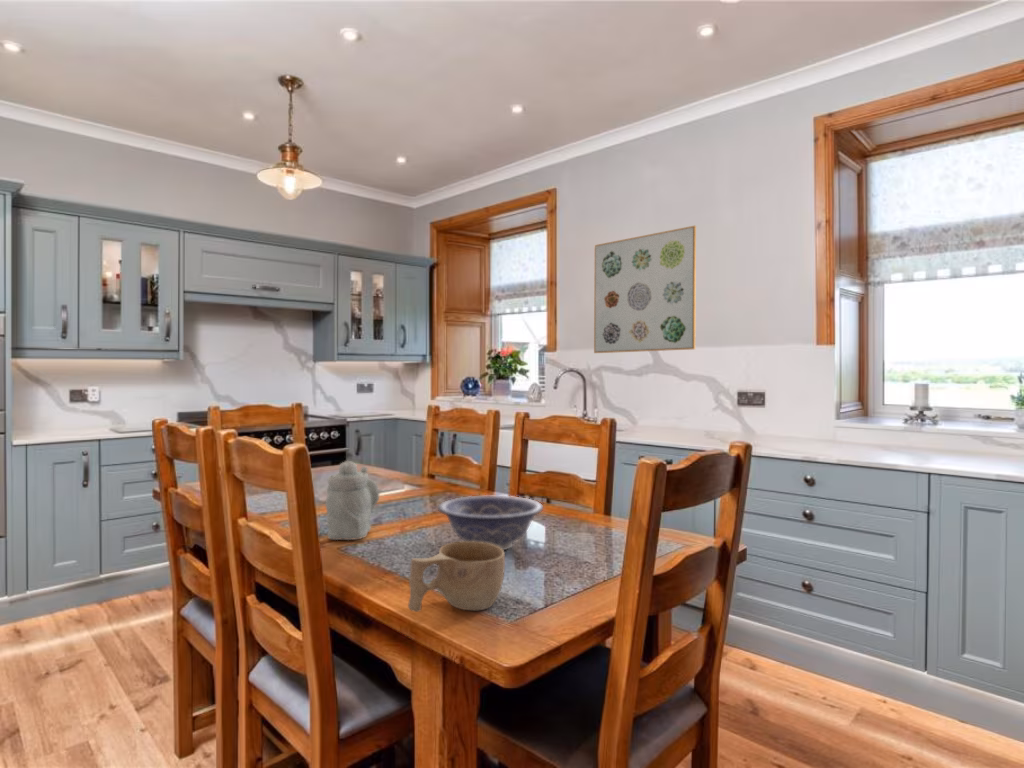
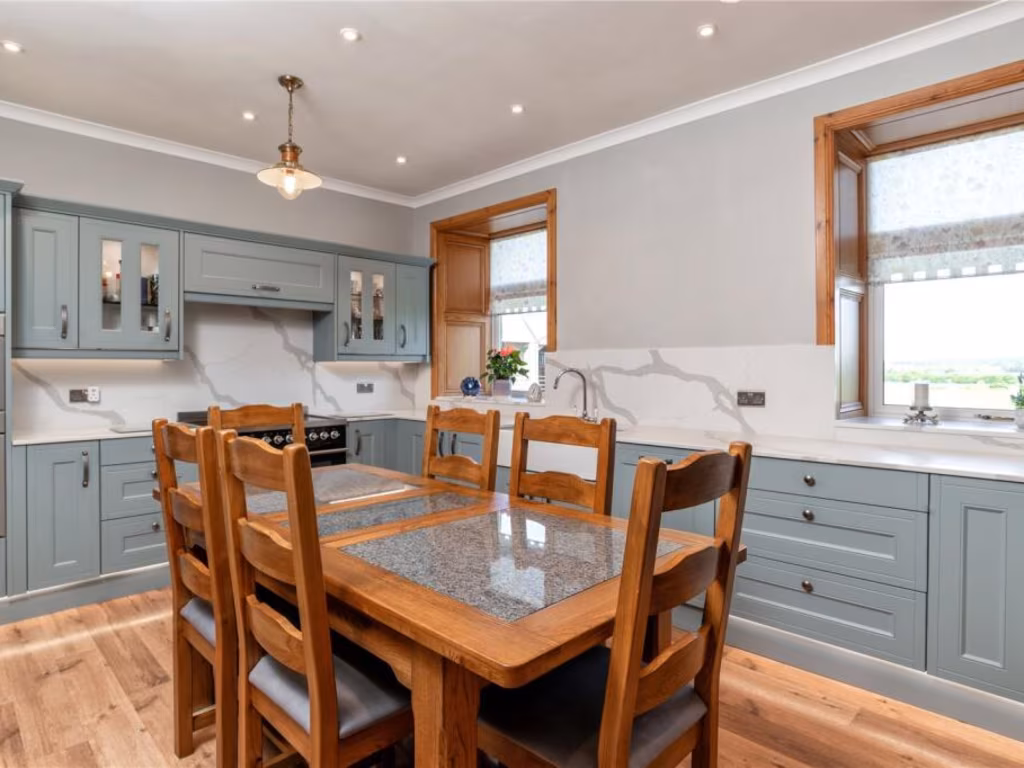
- teapot (352, 495)
- wall art (641, 293)
- decorative bowl (490, 525)
- cup (456, 578)
